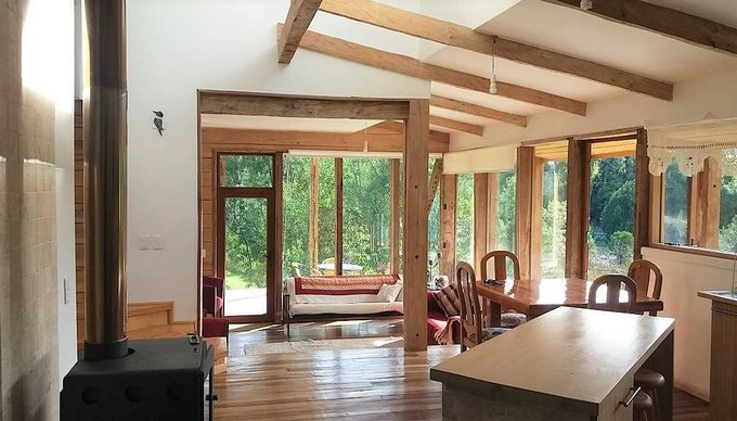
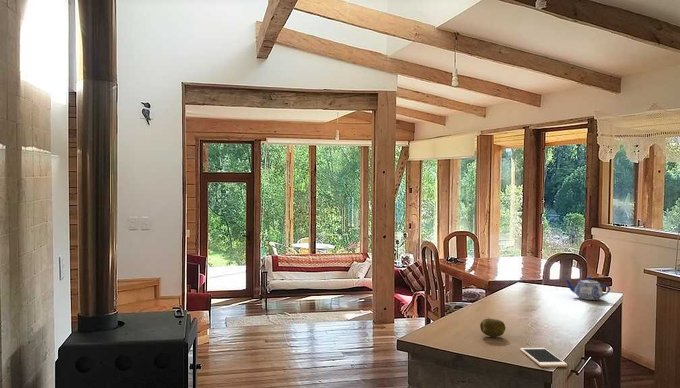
+ cell phone (542, 356)
+ fruit (492, 327)
+ teapot (586, 287)
